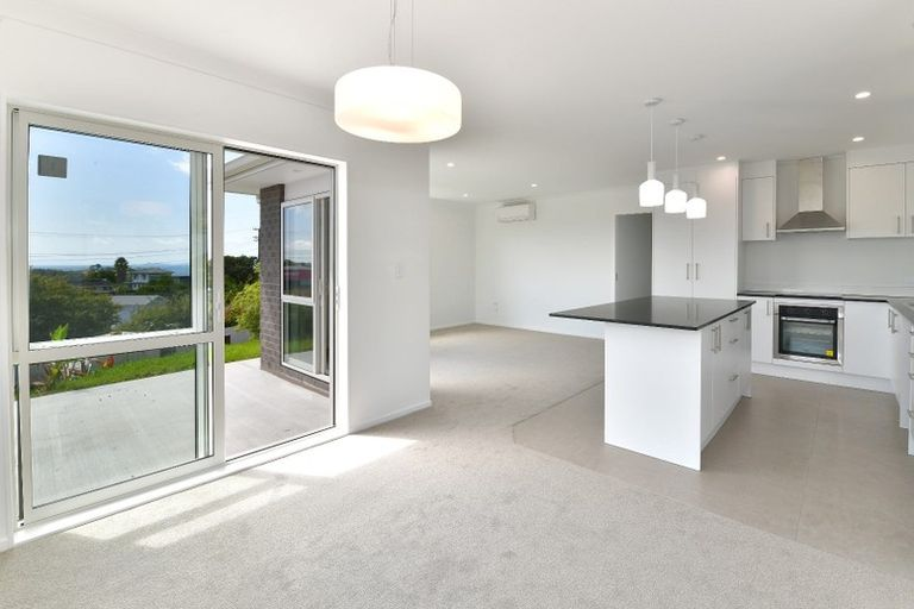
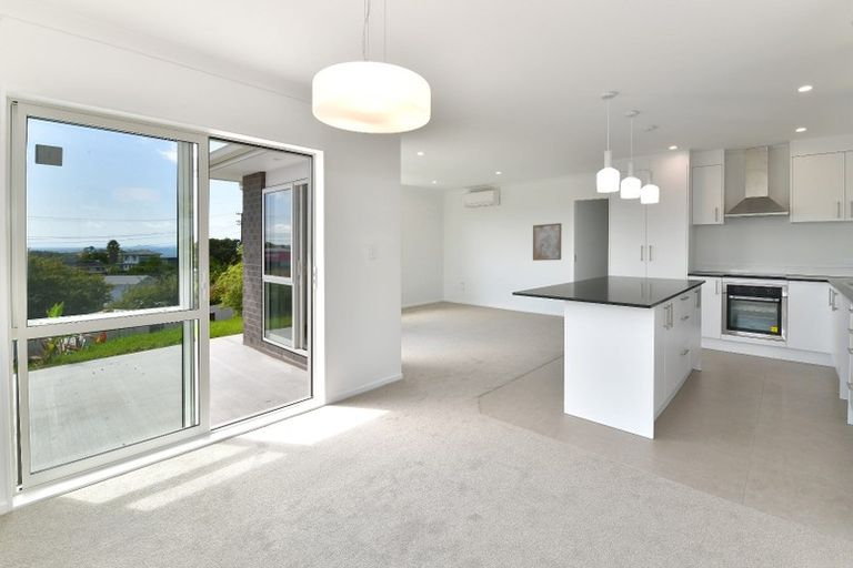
+ wall art (546, 242)
